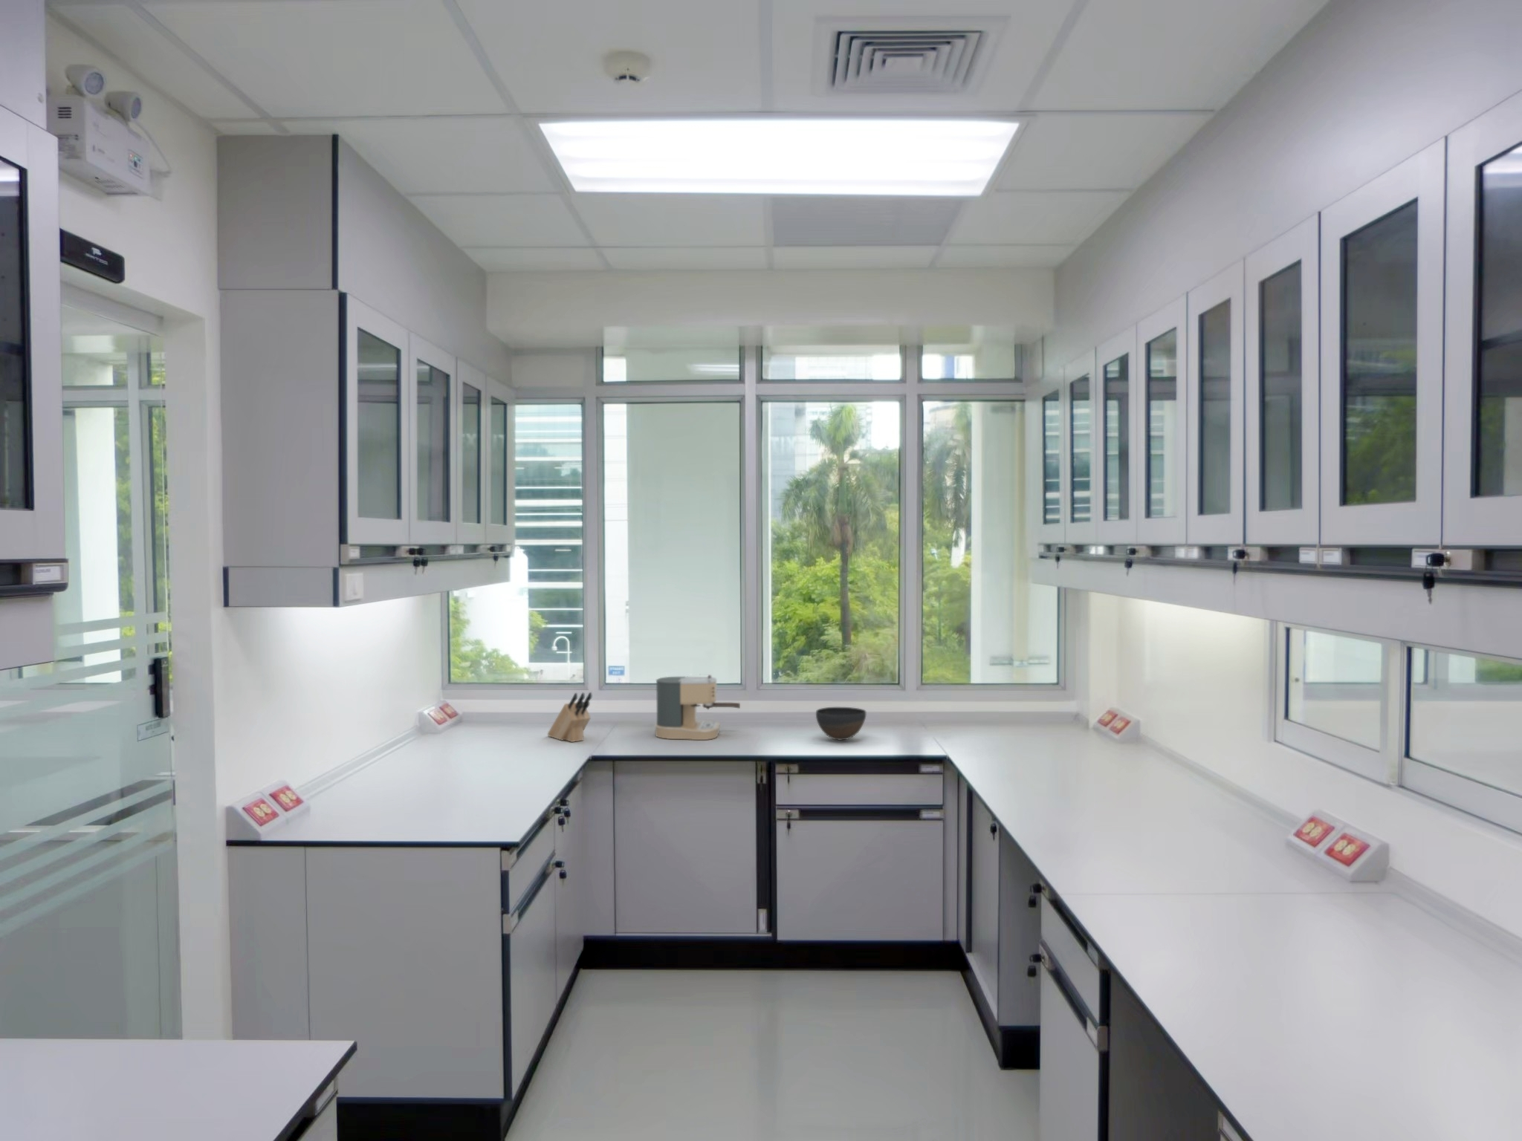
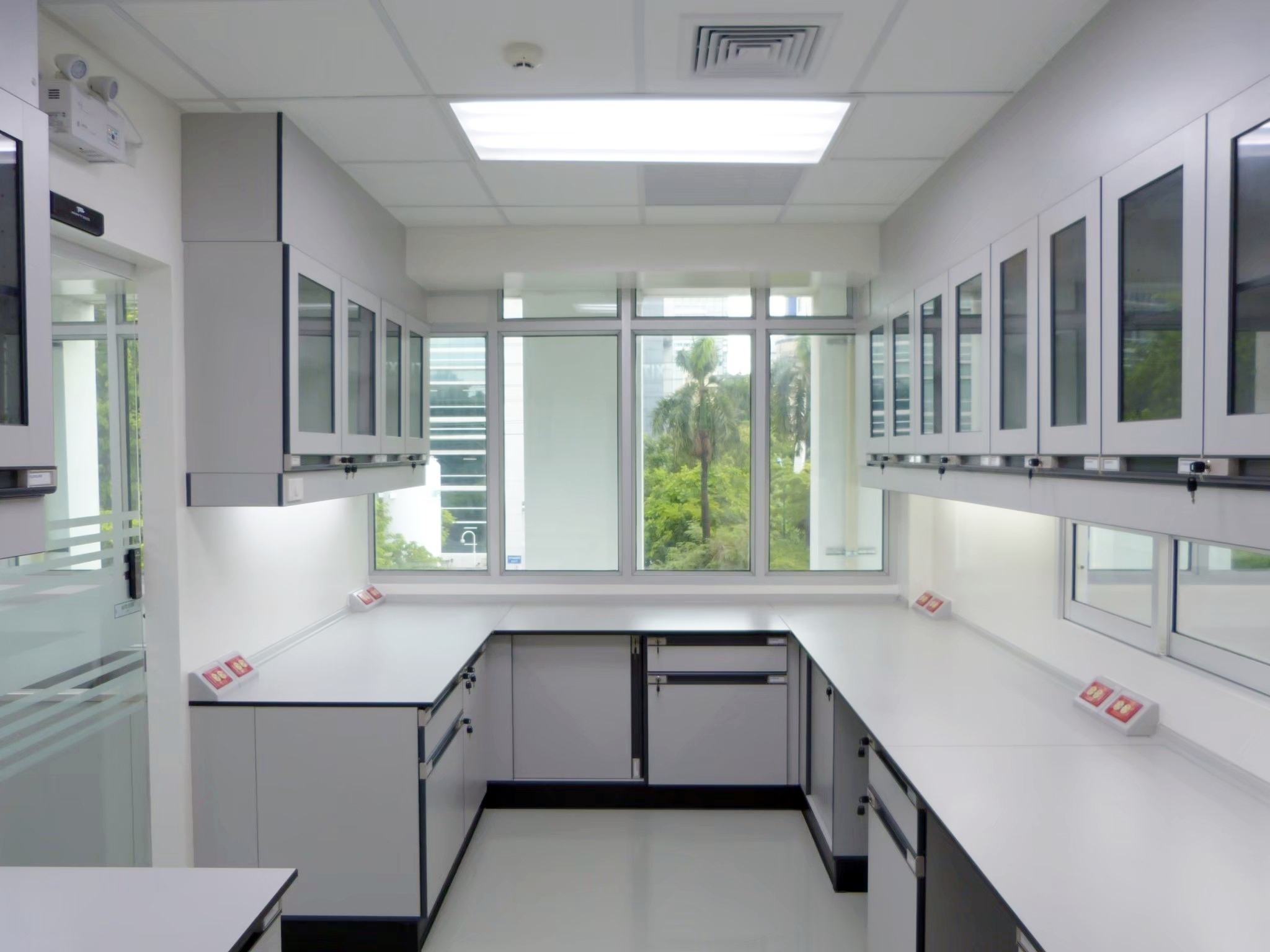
- bowl (840, 725)
- knife block (570, 714)
- coffee maker (697, 705)
